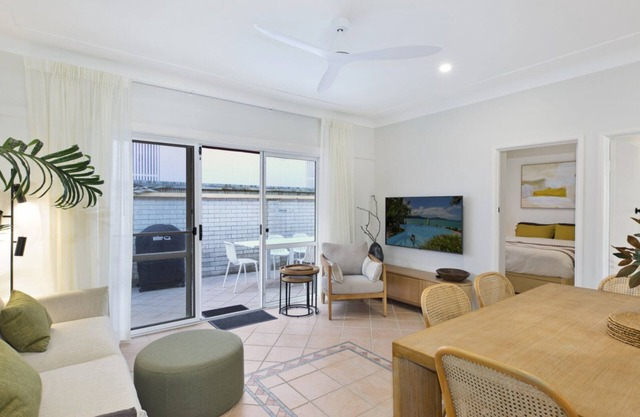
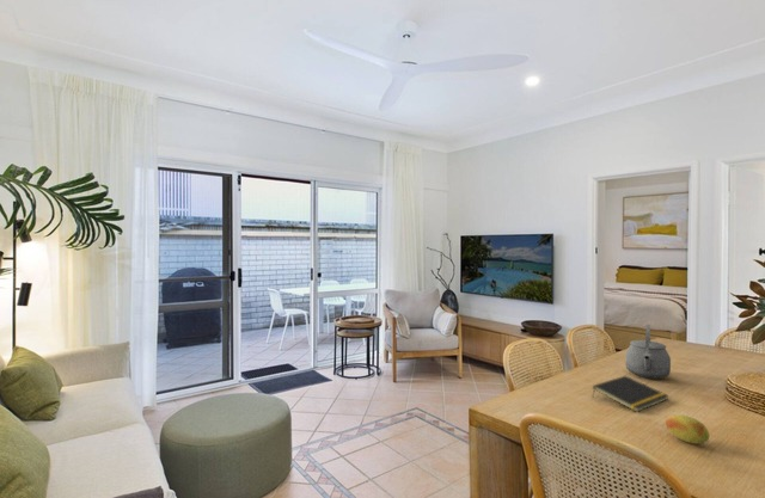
+ fruit (686, 428)
+ notepad (630, 392)
+ tea kettle (647, 351)
